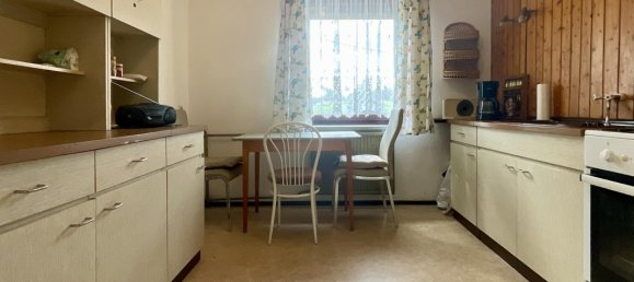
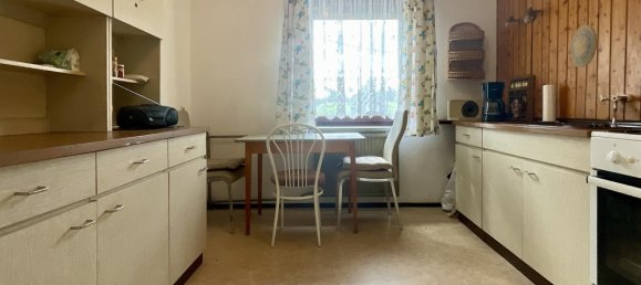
+ decorative plate (581, 46)
